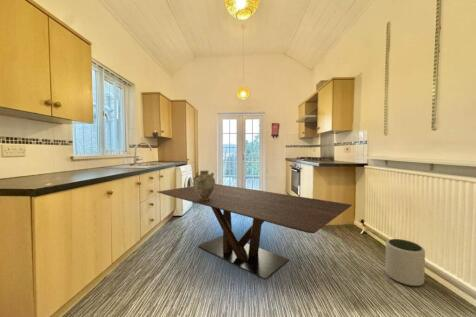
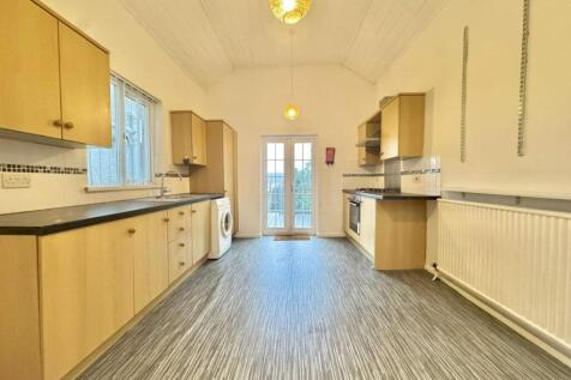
- plant pot (404, 261)
- dining table (246, 231)
- ceramic jug (204, 184)
